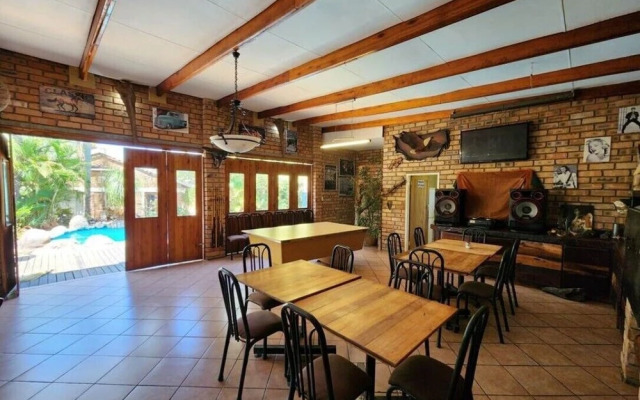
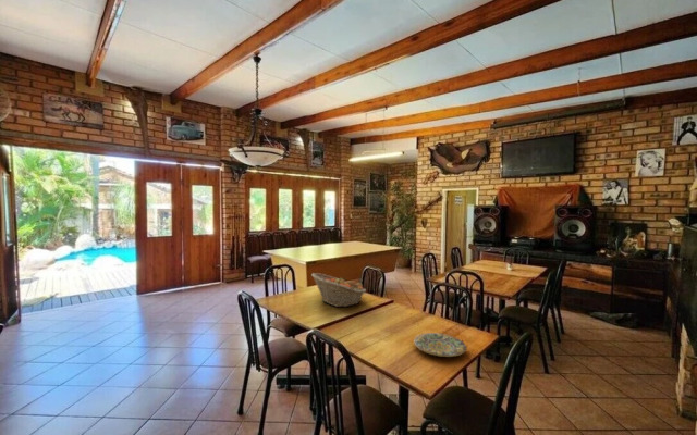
+ fruit basket (338, 287)
+ plate (439, 346)
